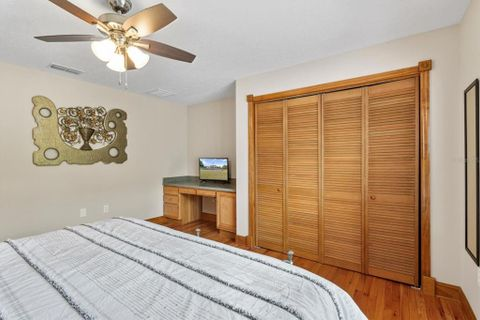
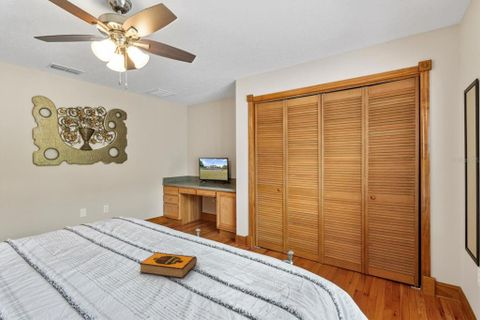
+ hardback book (169, 263)
